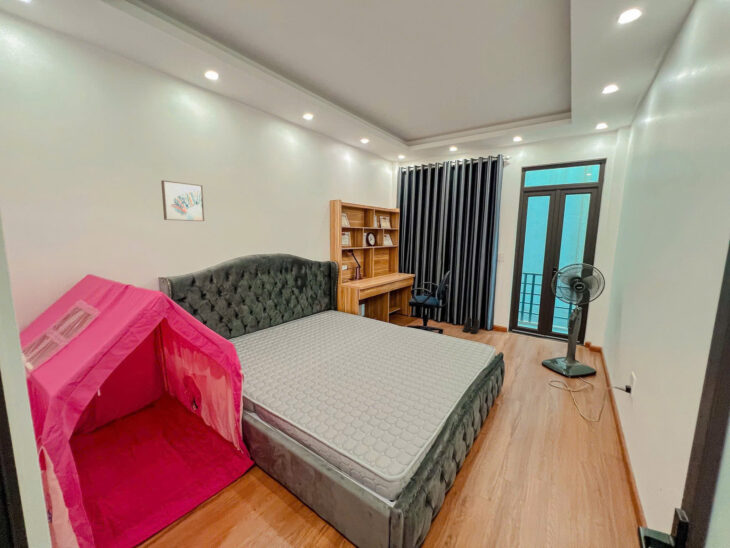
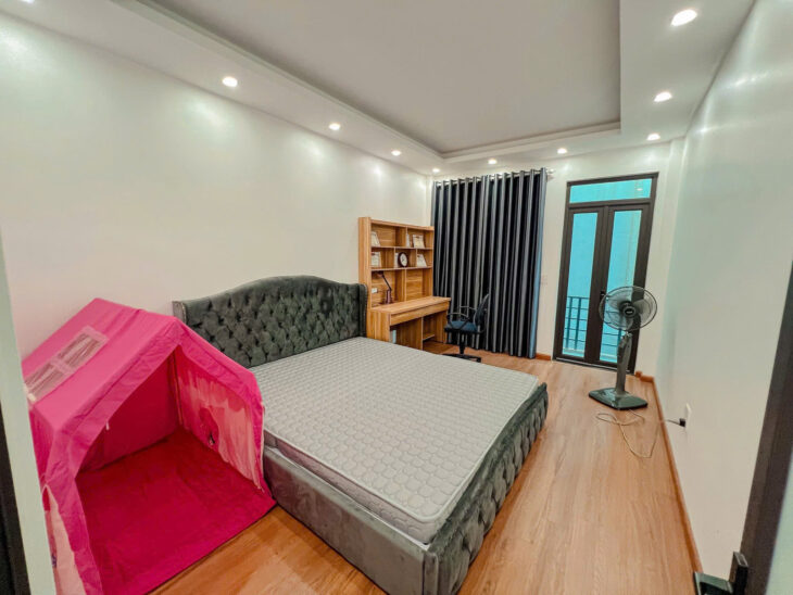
- boots (470, 324)
- wall art (183, 202)
